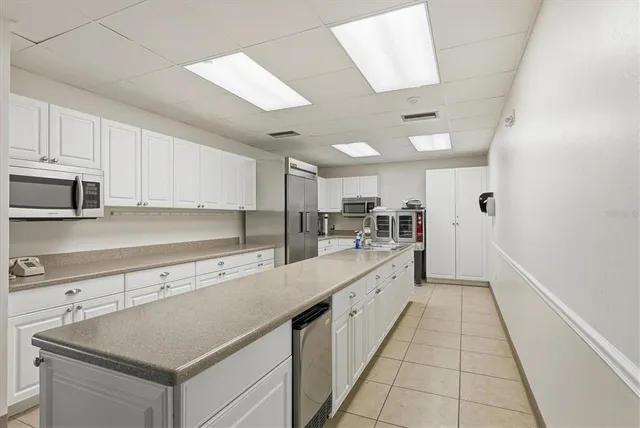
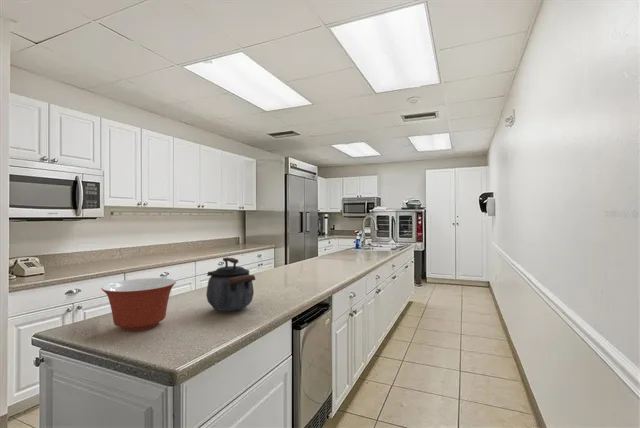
+ kettle (230, 283)
+ mixing bowl (140, 304)
